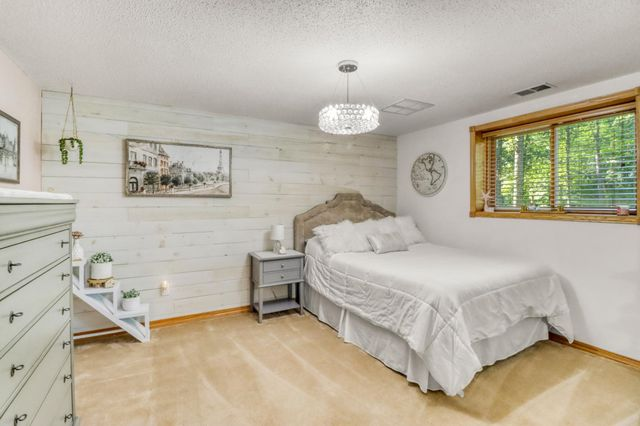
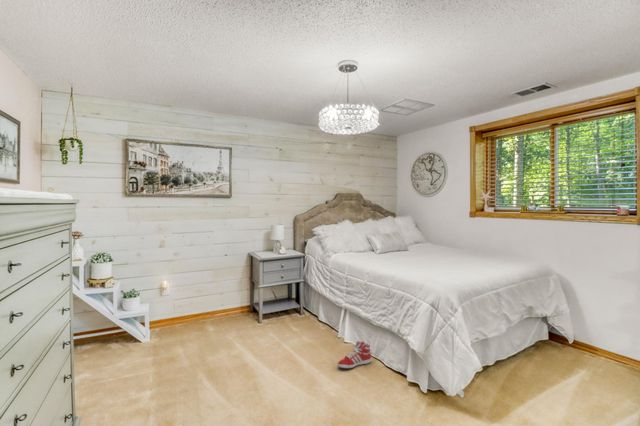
+ sneaker (354, 353)
